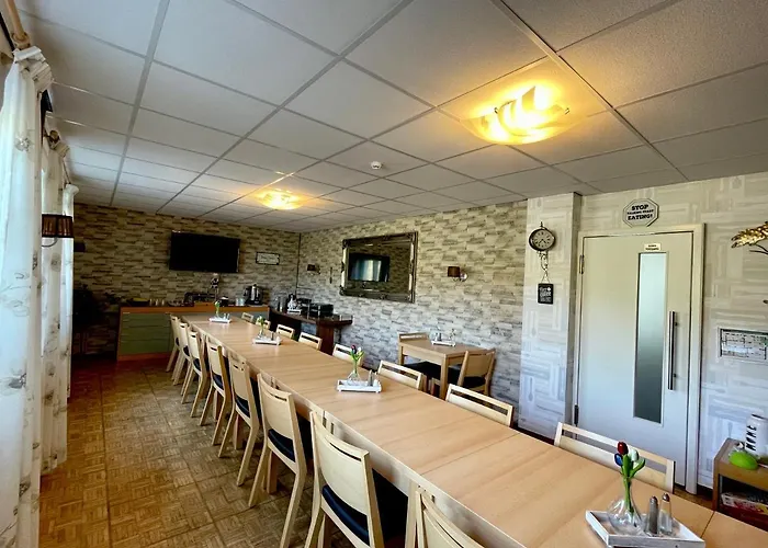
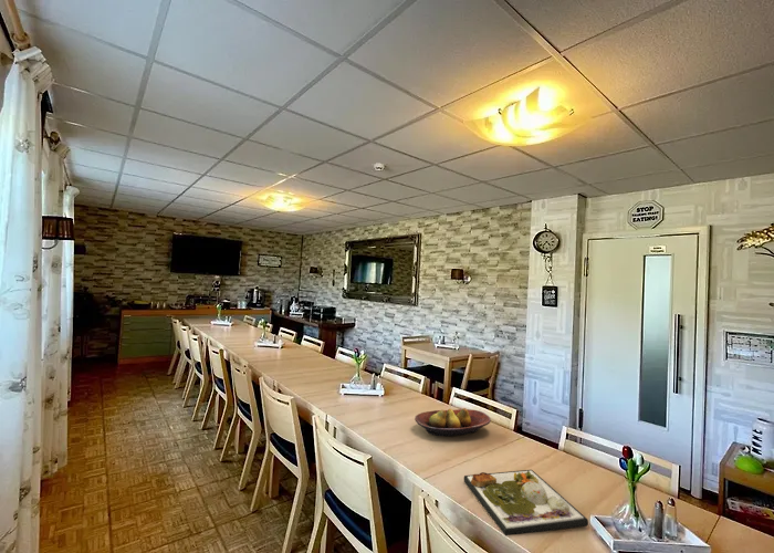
+ dinner plate (520, 493)
+ fruit bowl (452, 419)
